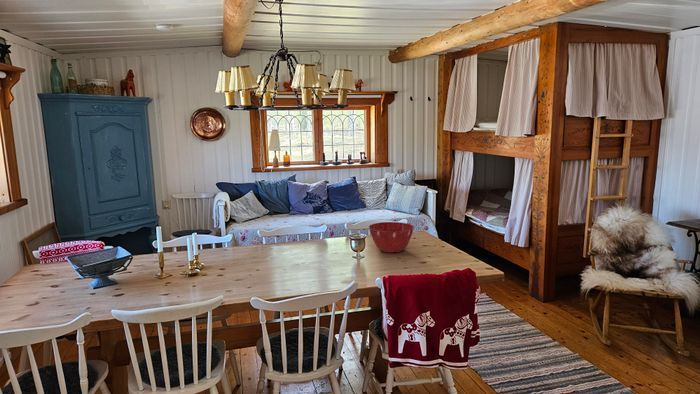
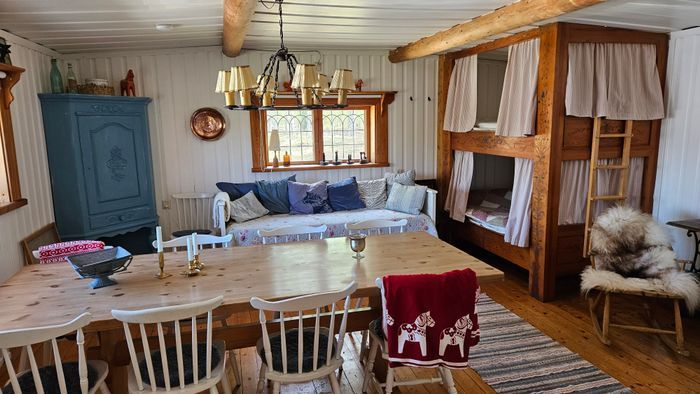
- mixing bowl (391, 238)
